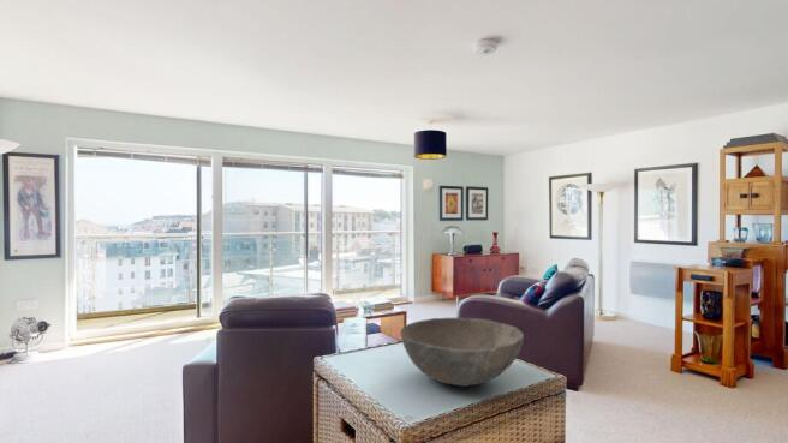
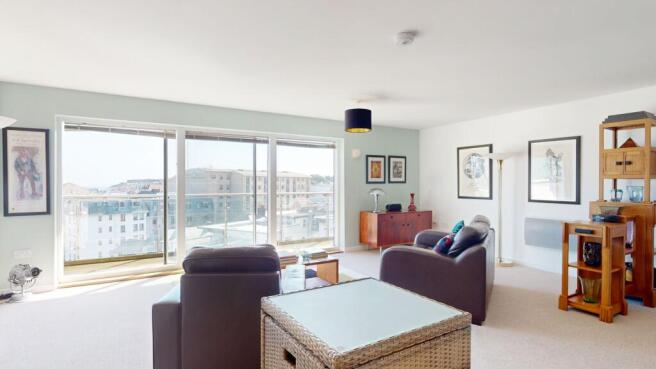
- bowl (460, 354)
